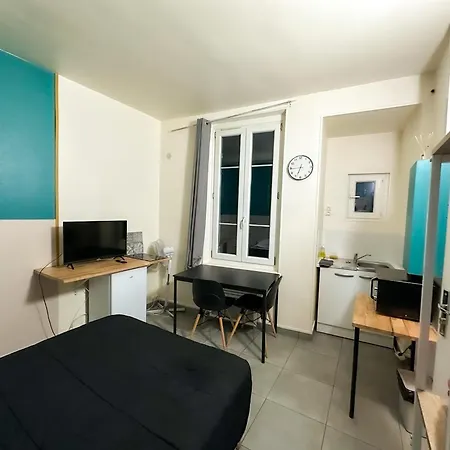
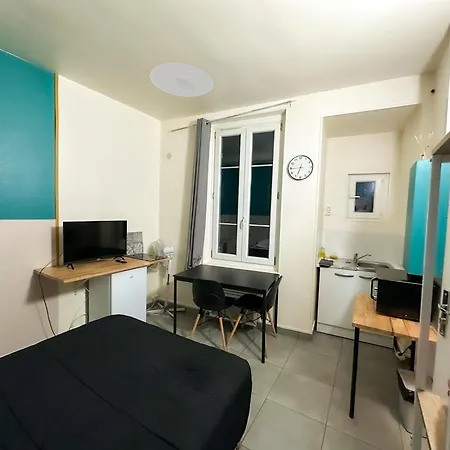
+ ceiling light (182, 78)
